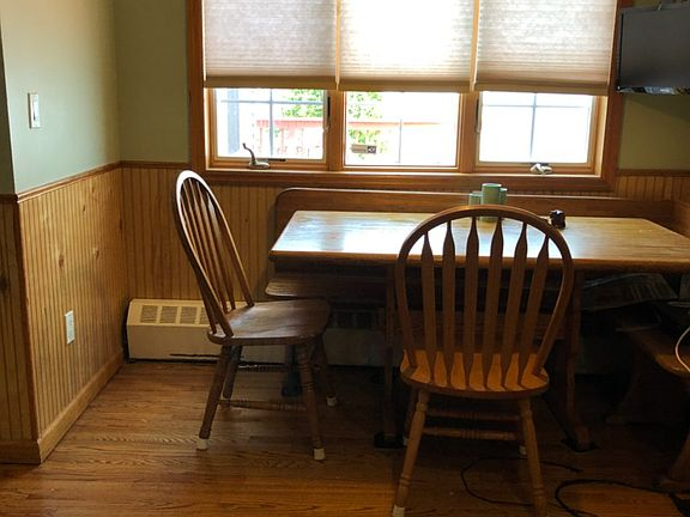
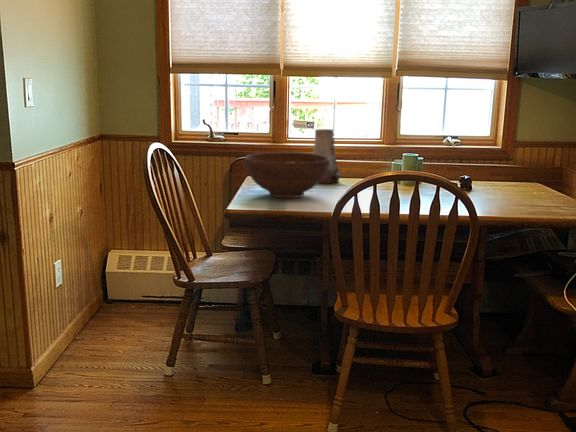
+ vase (326, 155)
+ fruit bowl (286, 176)
